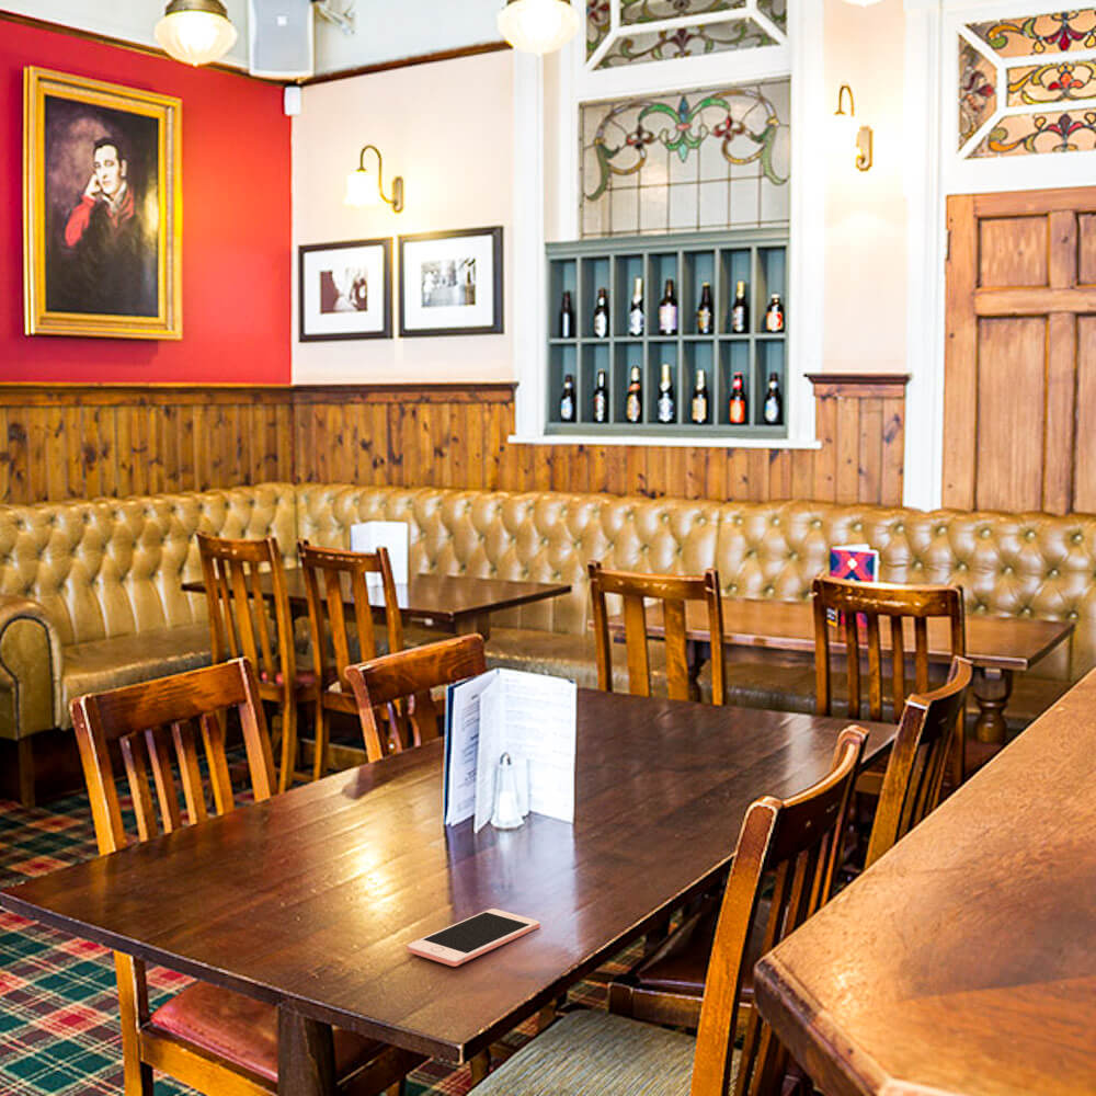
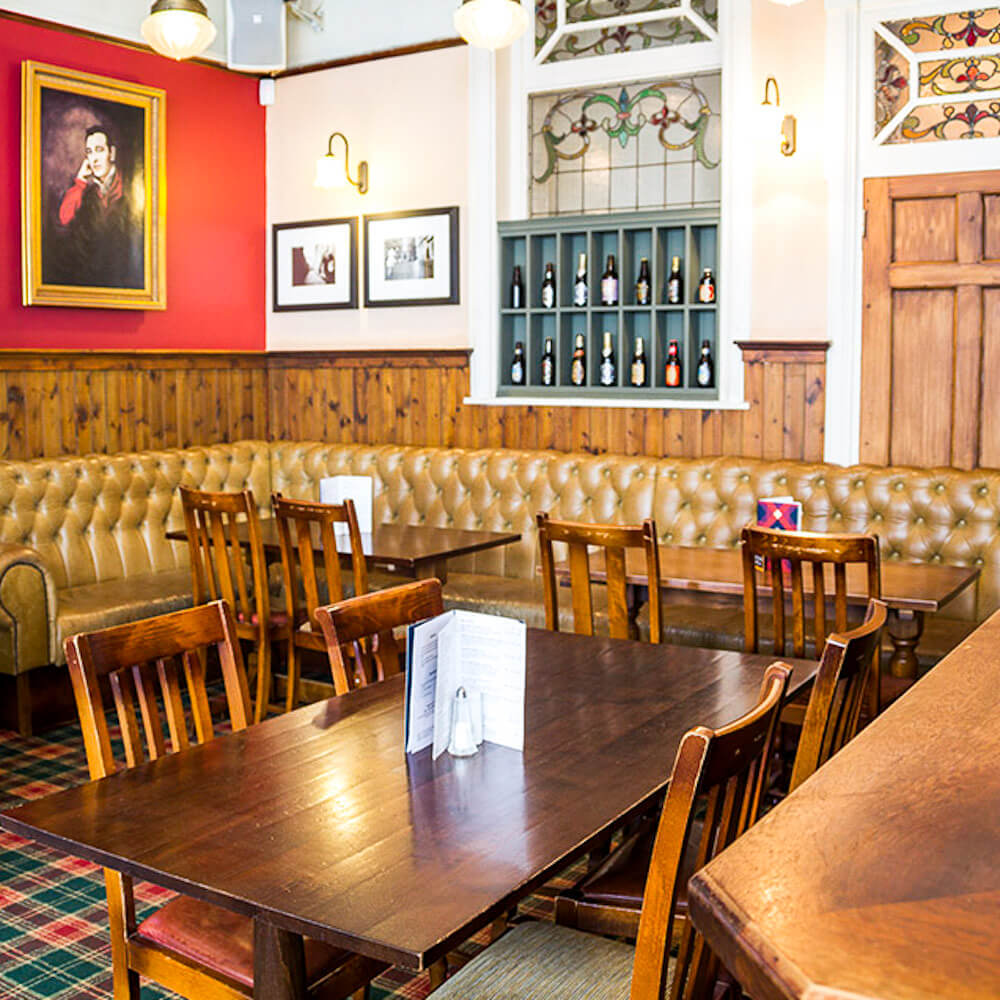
- cell phone (475, 936)
